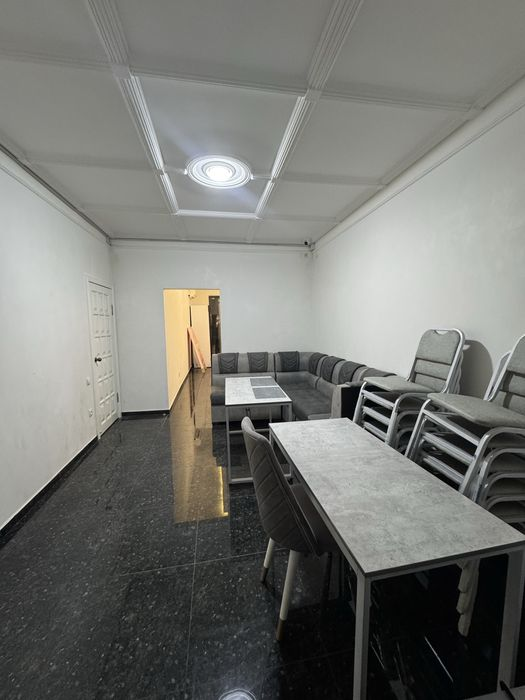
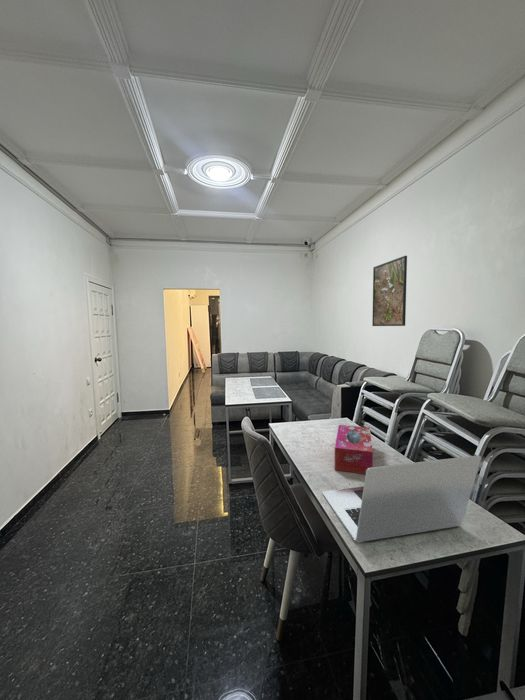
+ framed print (388, 294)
+ tissue box (353, 447)
+ laptop (390, 477)
